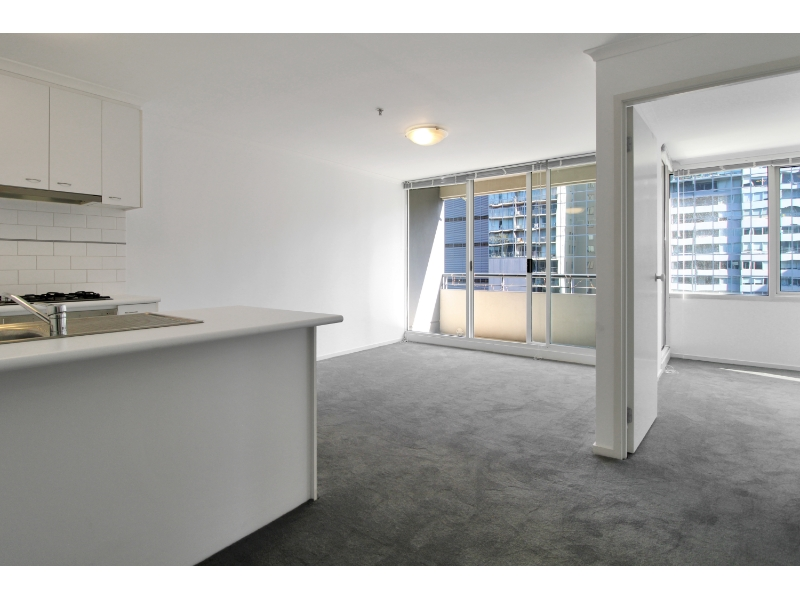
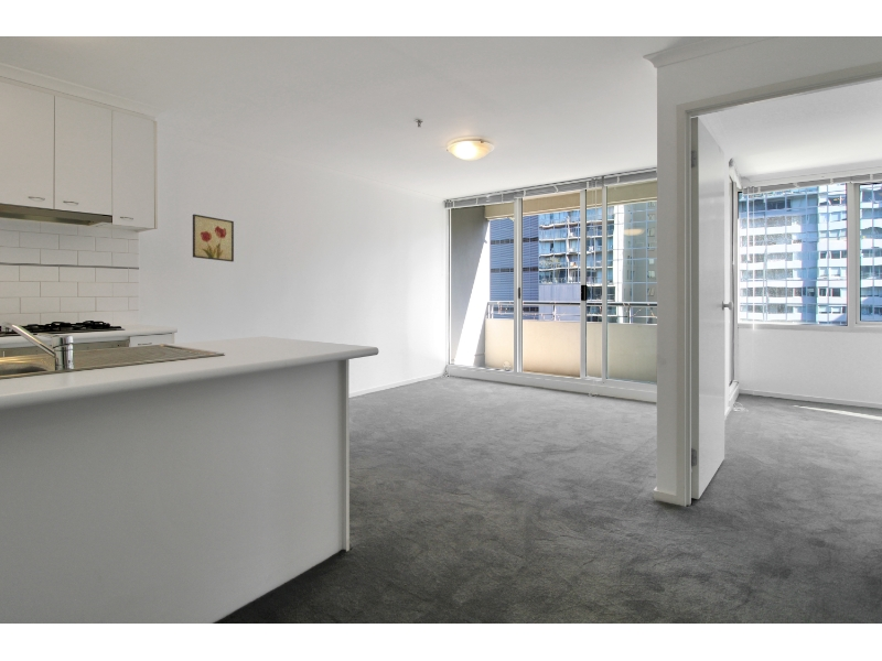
+ wall art (213, 238)
